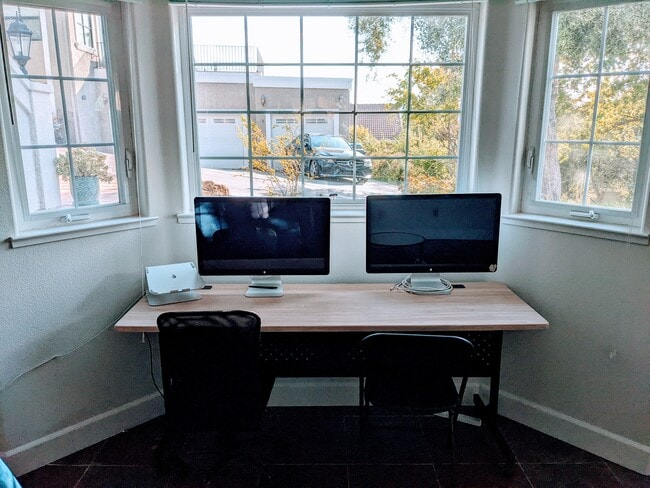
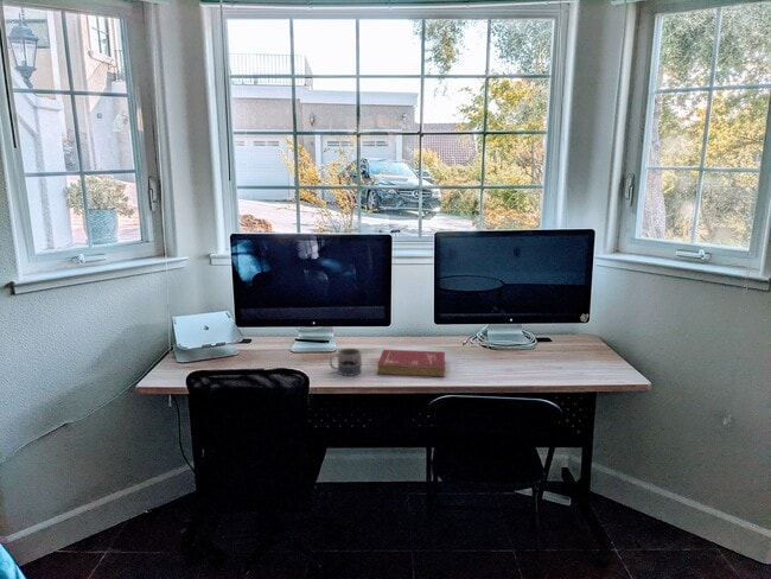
+ book (412, 362)
+ mug (345, 361)
